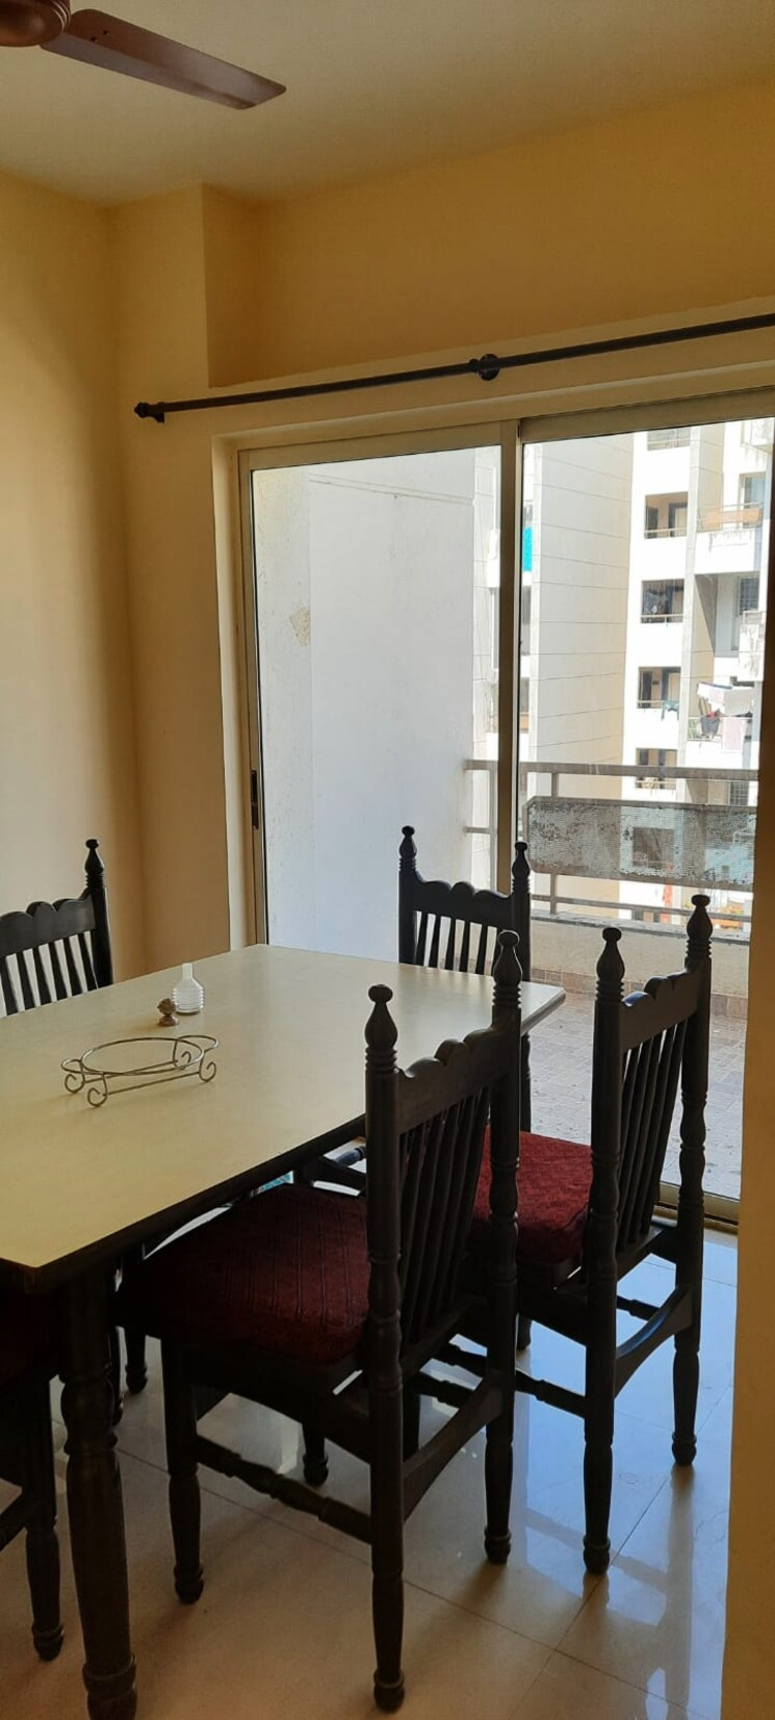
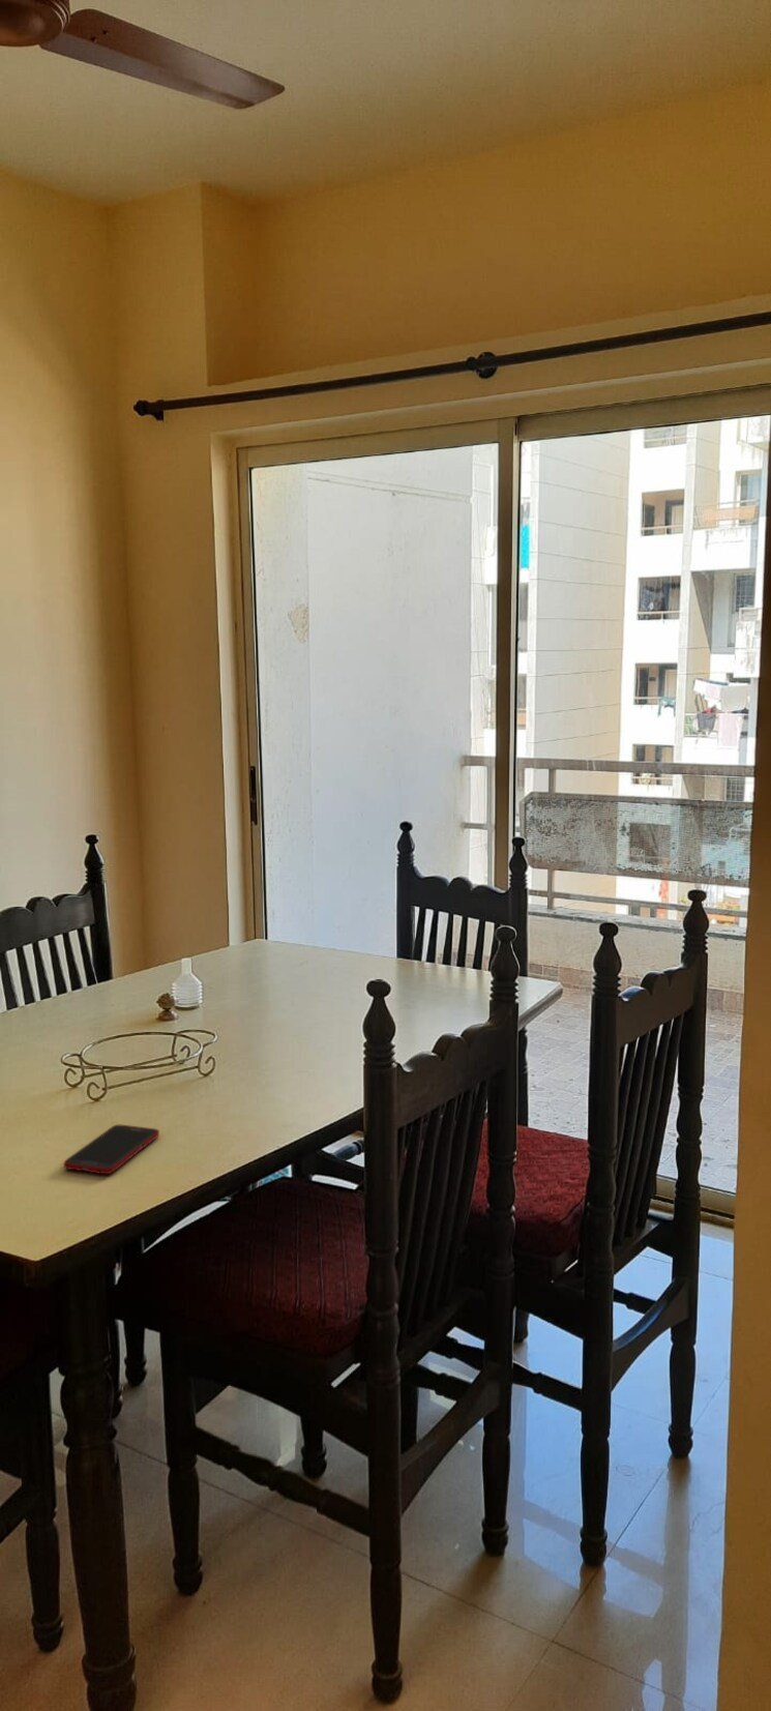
+ cell phone (112, 1148)
